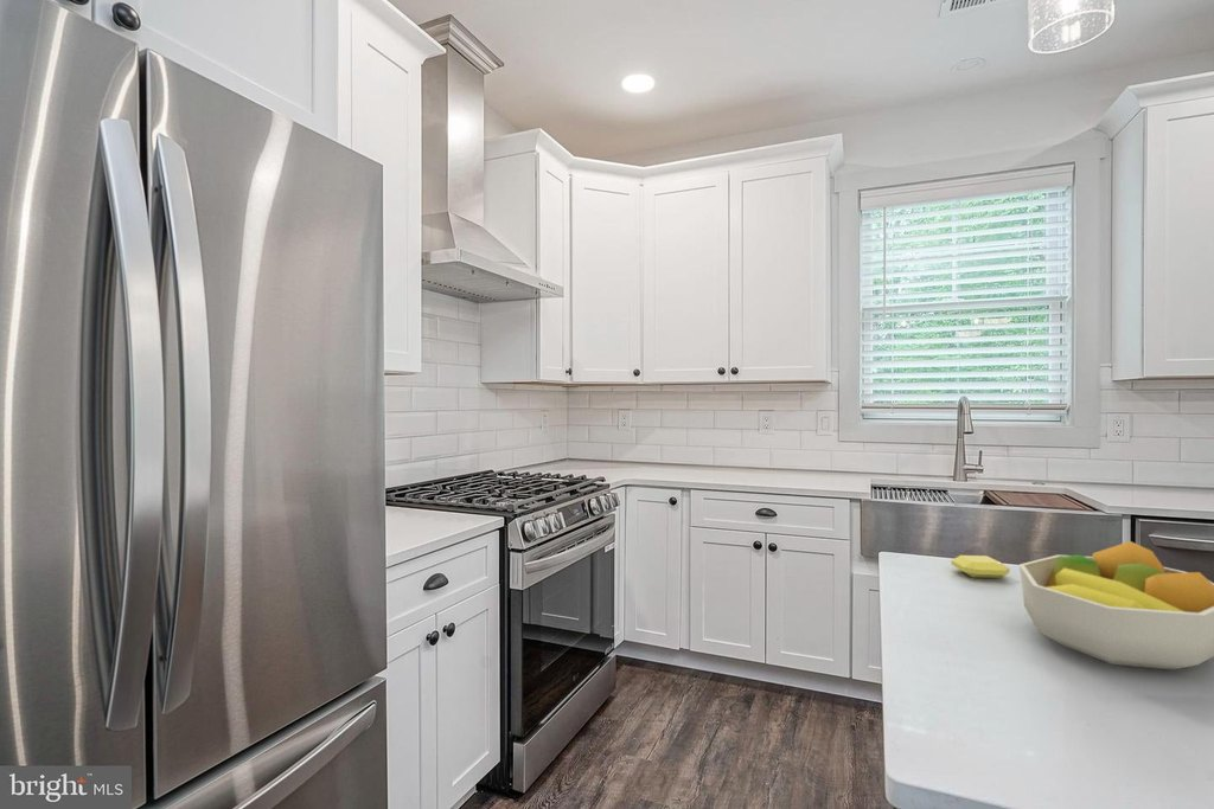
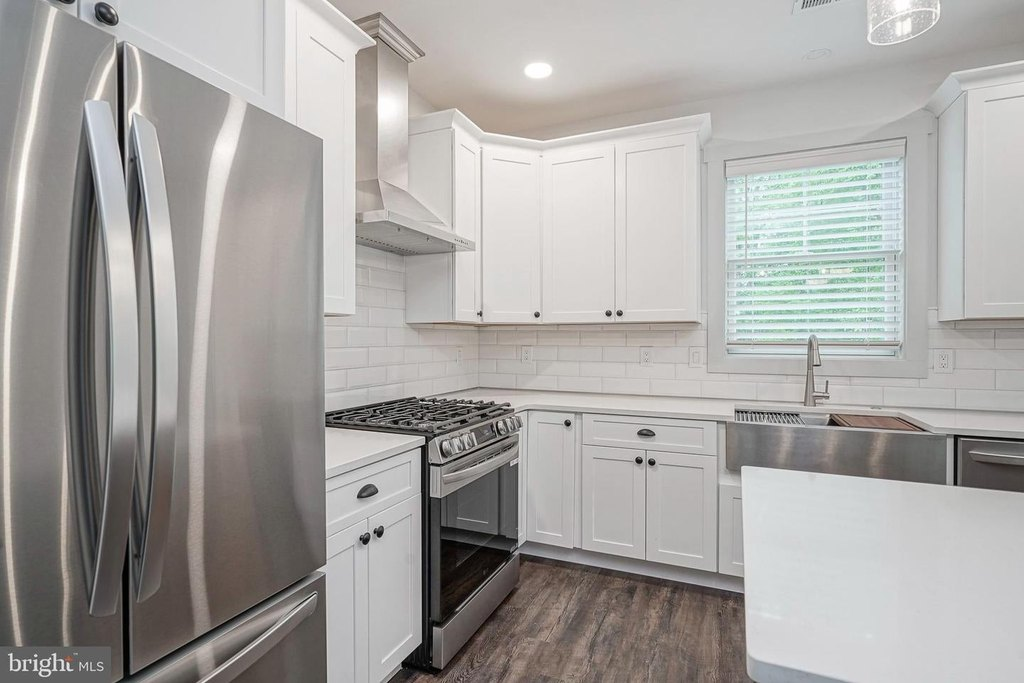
- soap bar (979, 566)
- fruit bowl (1118, 596)
